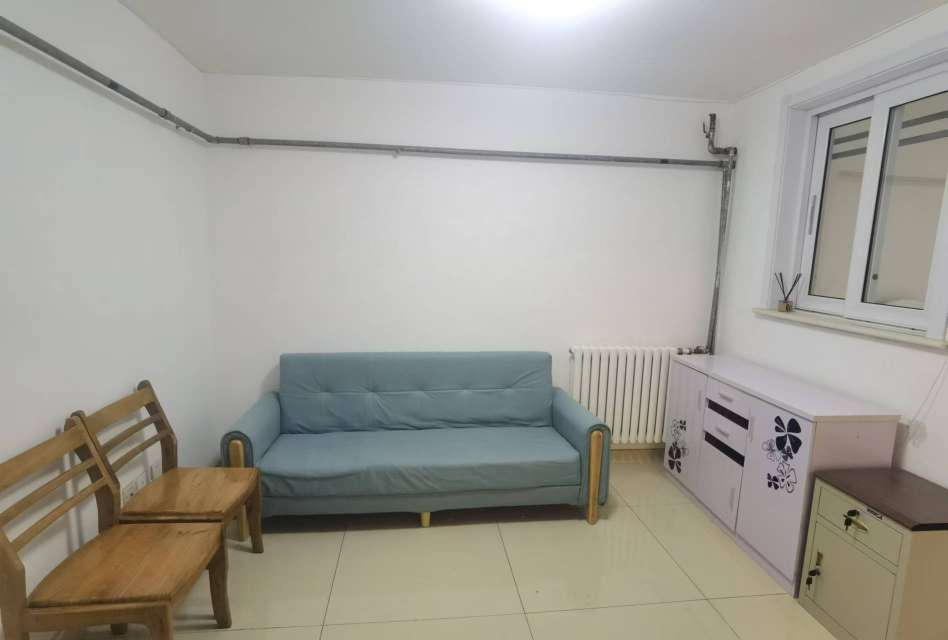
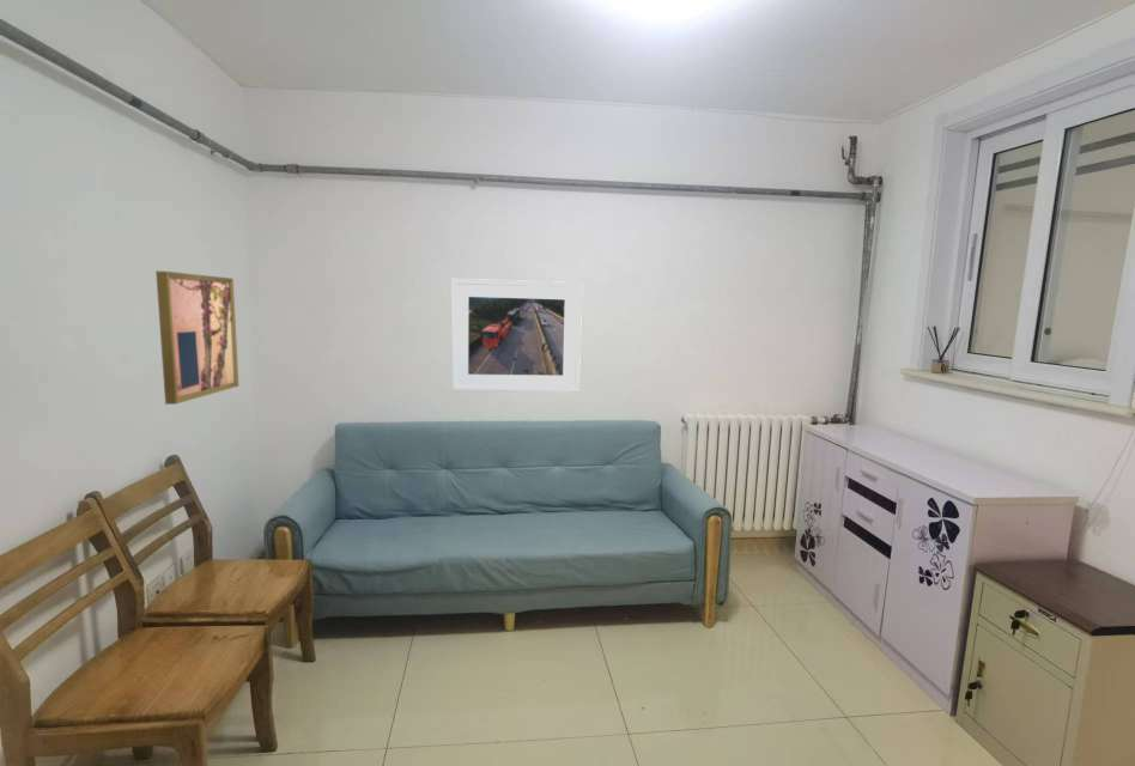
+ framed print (516, 336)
+ wall art (202, 335)
